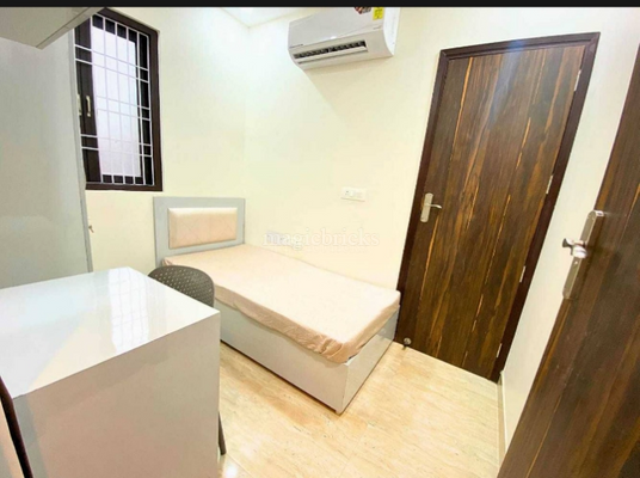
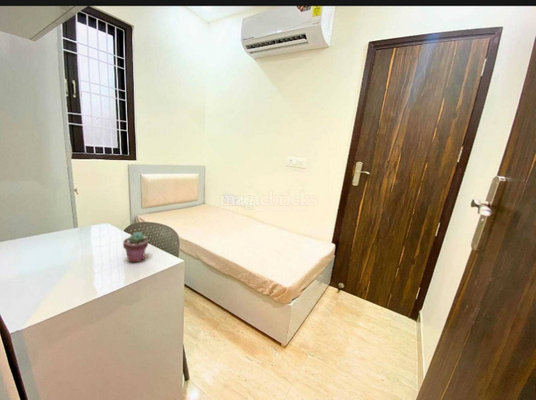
+ potted succulent (136, 246)
